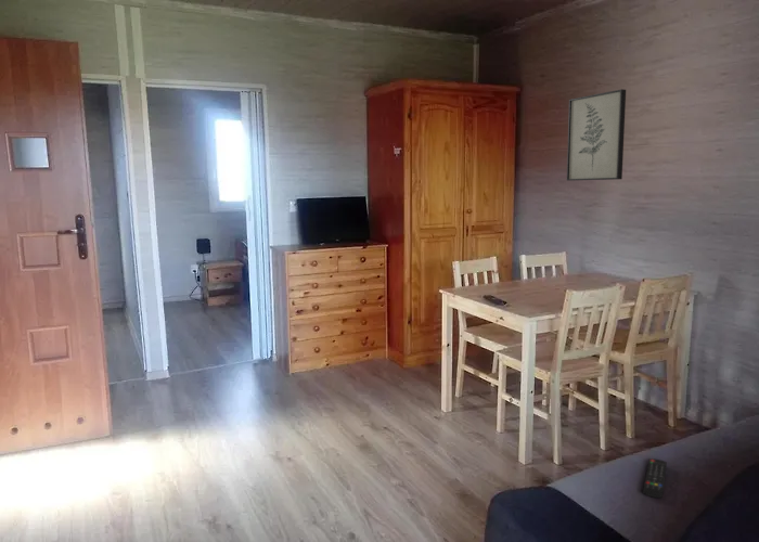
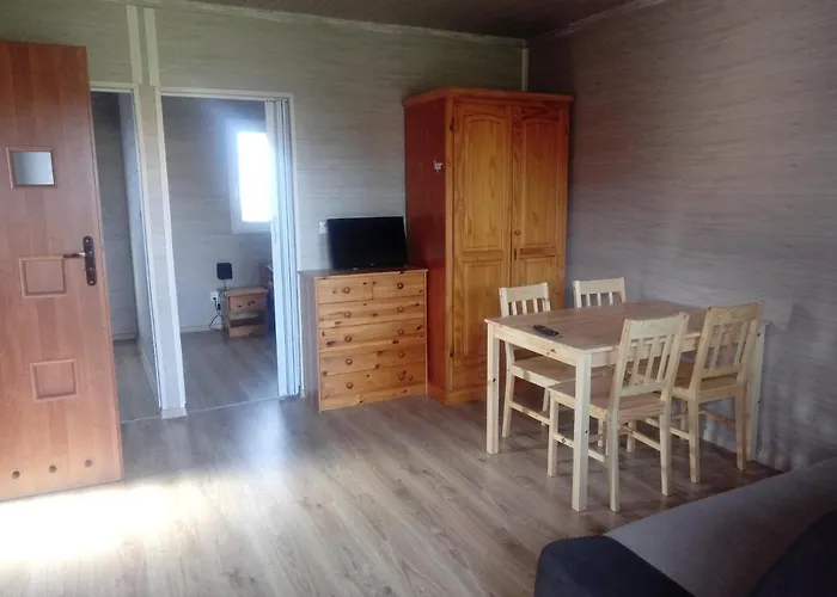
- wall art (594, 138)
- remote control (655, 477)
